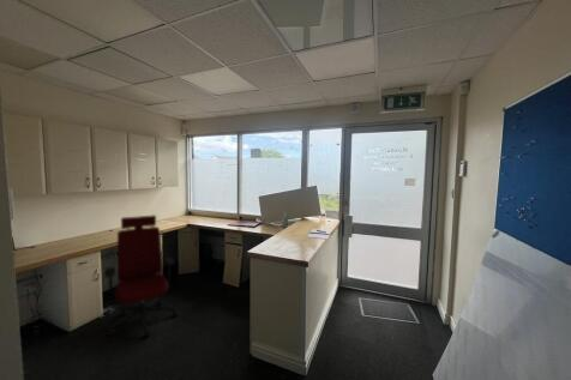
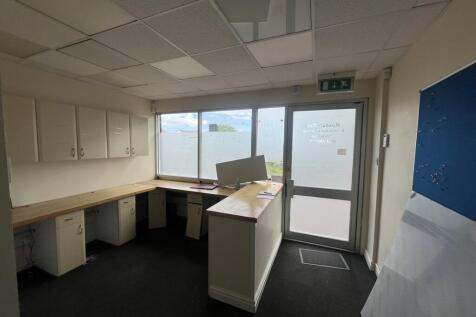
- office chair (143, 270)
